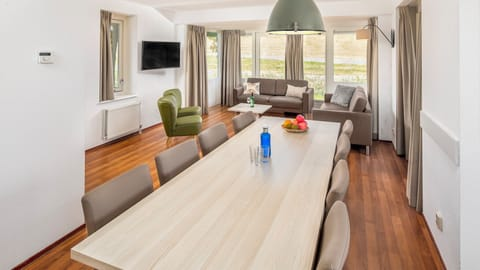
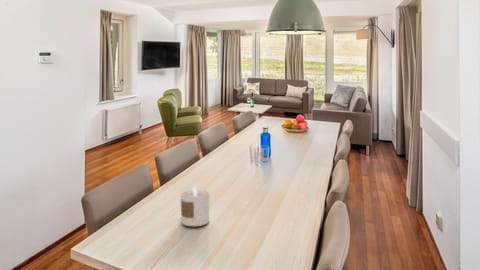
+ candle (195, 204)
